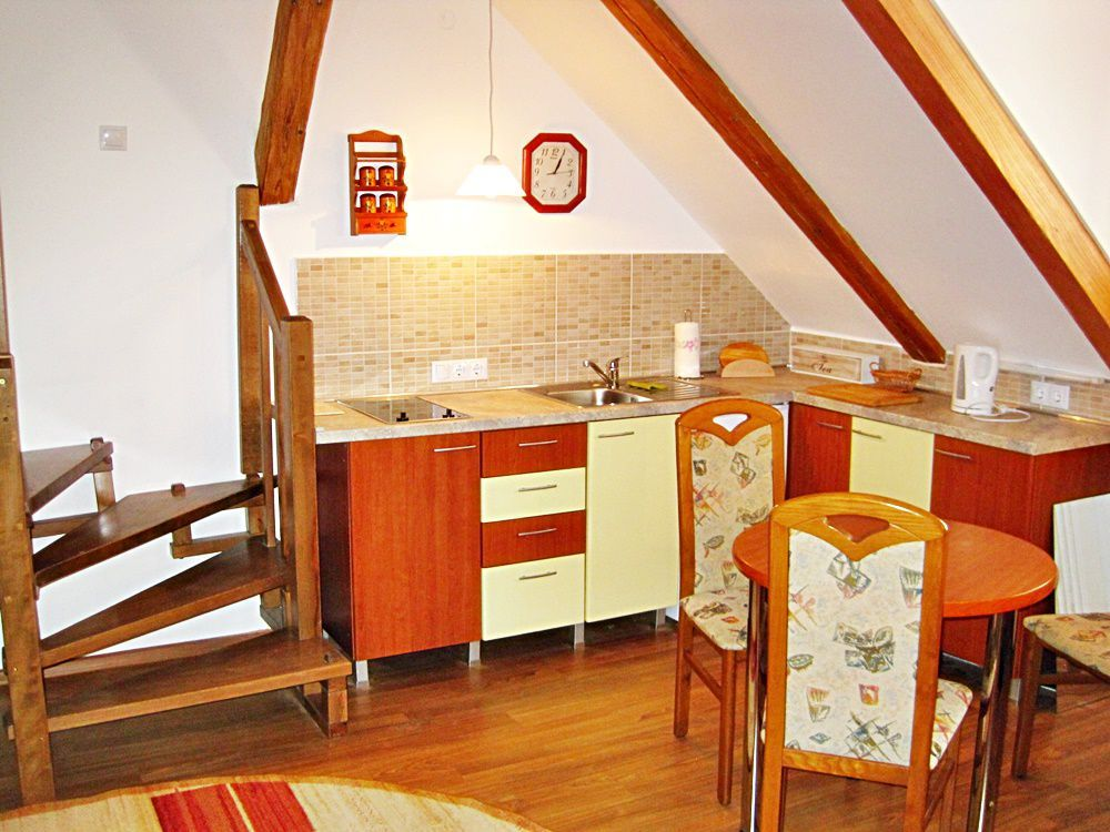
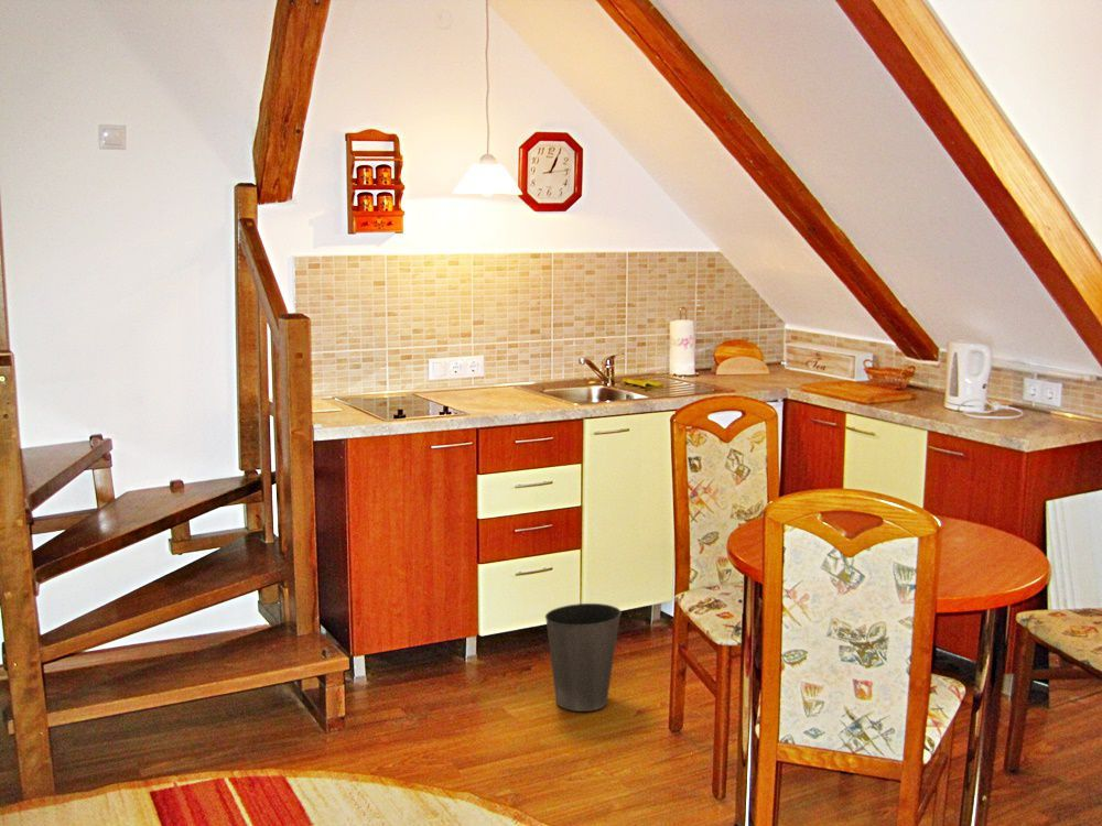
+ waste basket (583, 657)
